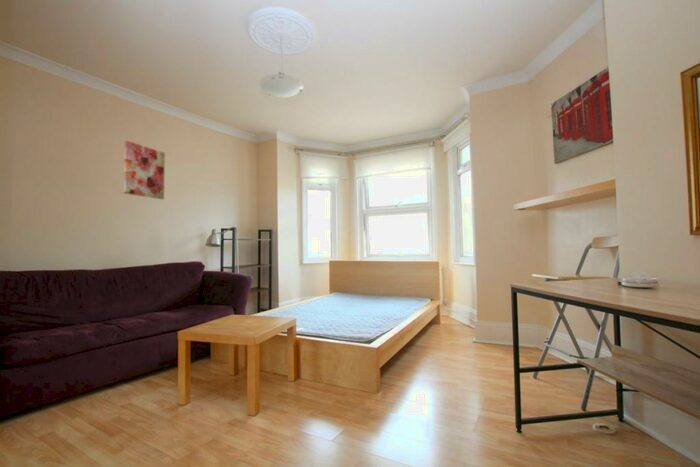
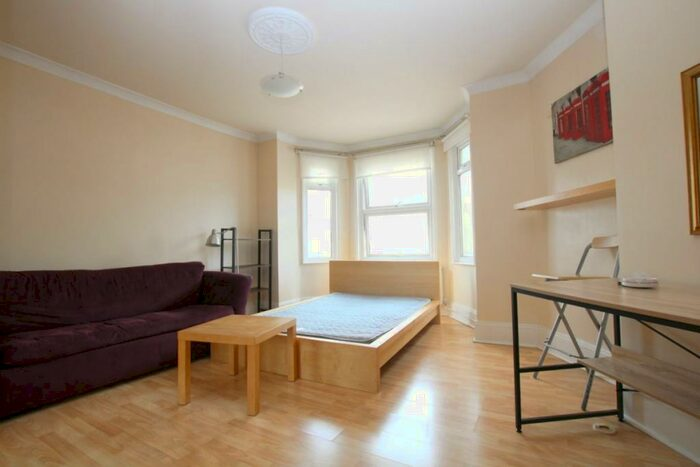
- wall art (145, 171)
